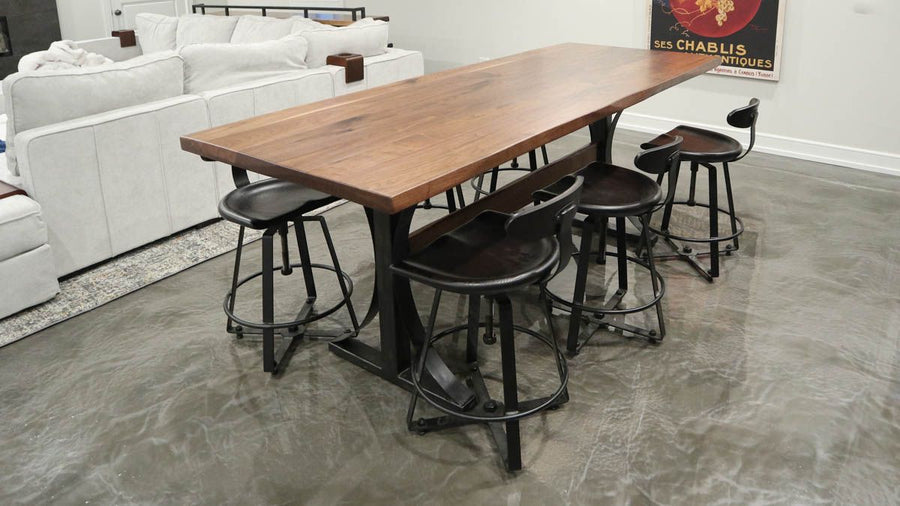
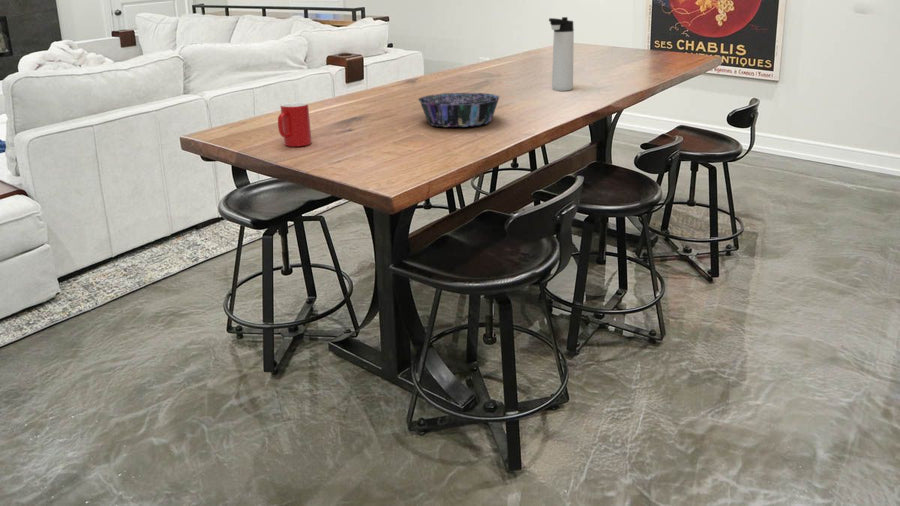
+ cup (291, 125)
+ thermos bottle (560, 54)
+ decorative bowl (459, 109)
